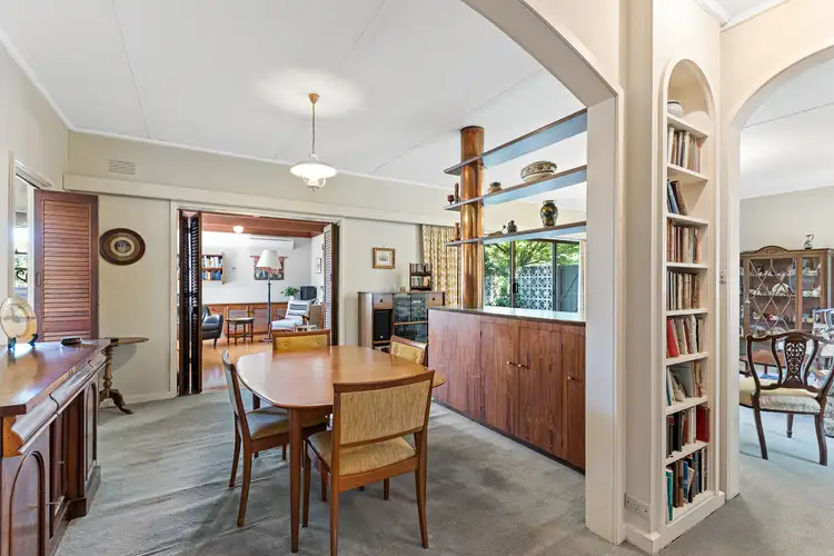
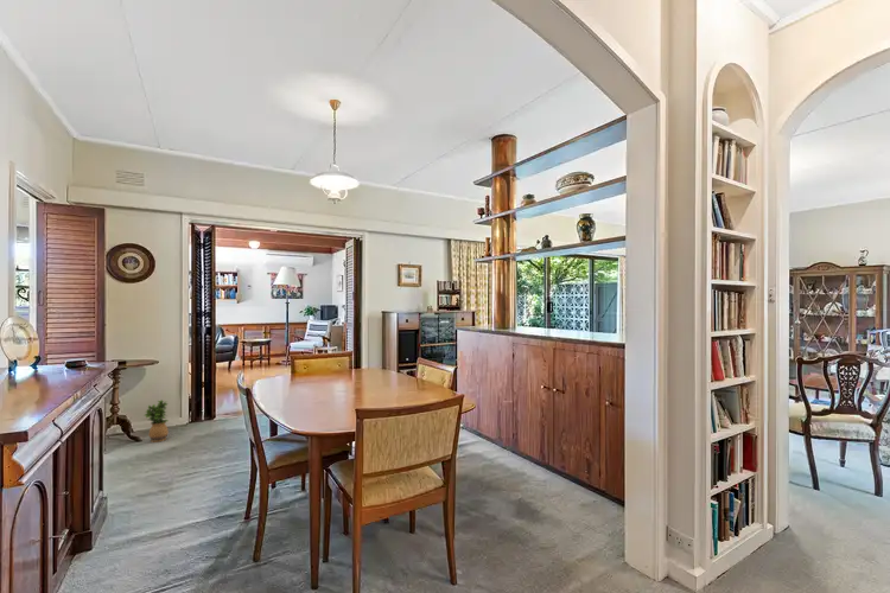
+ potted plant (157, 420)
